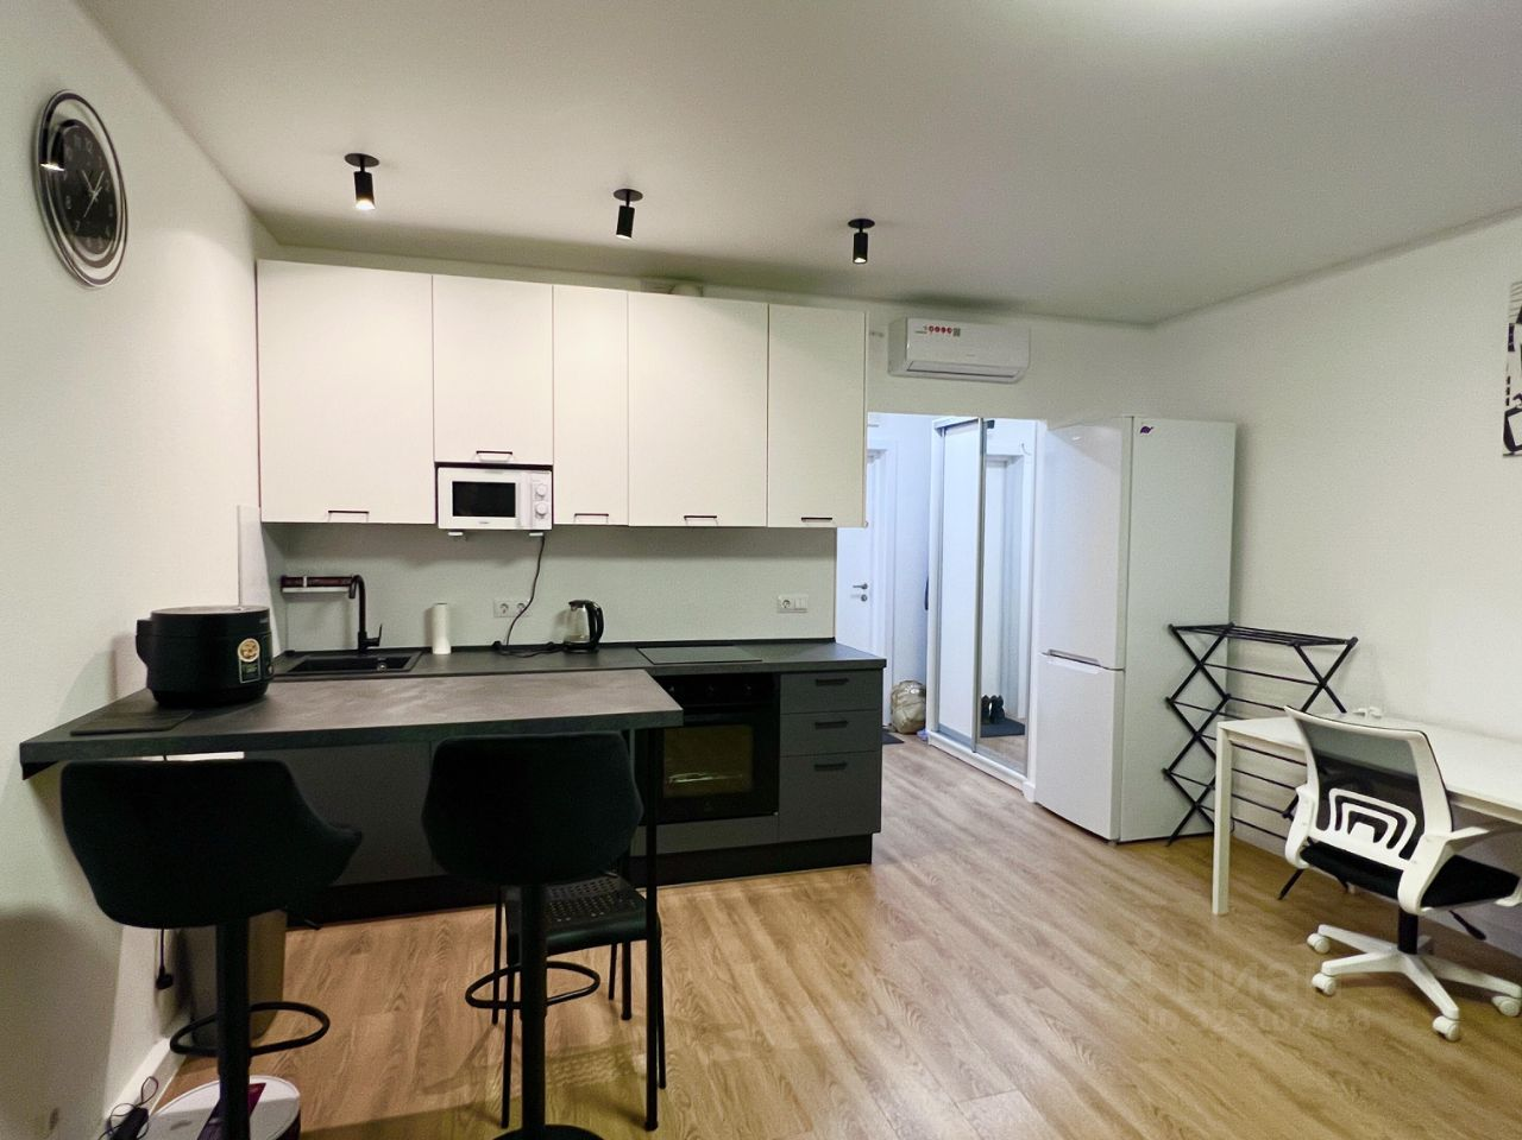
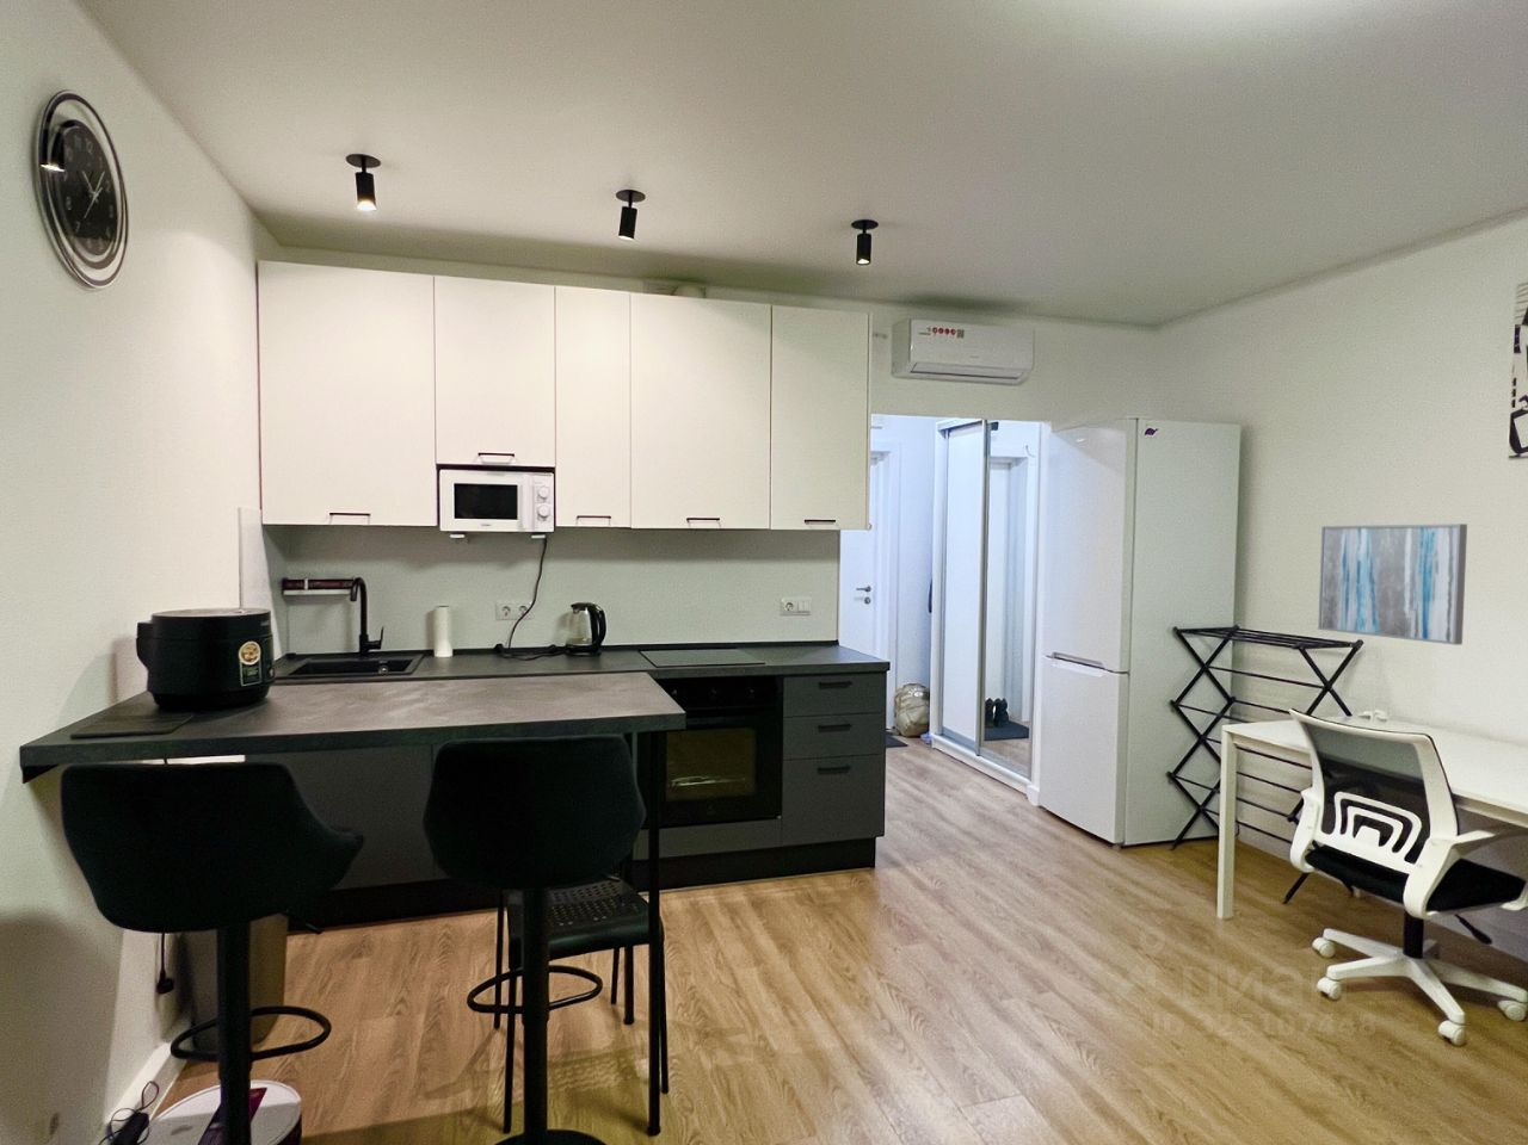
+ wall art (1386, 581)
